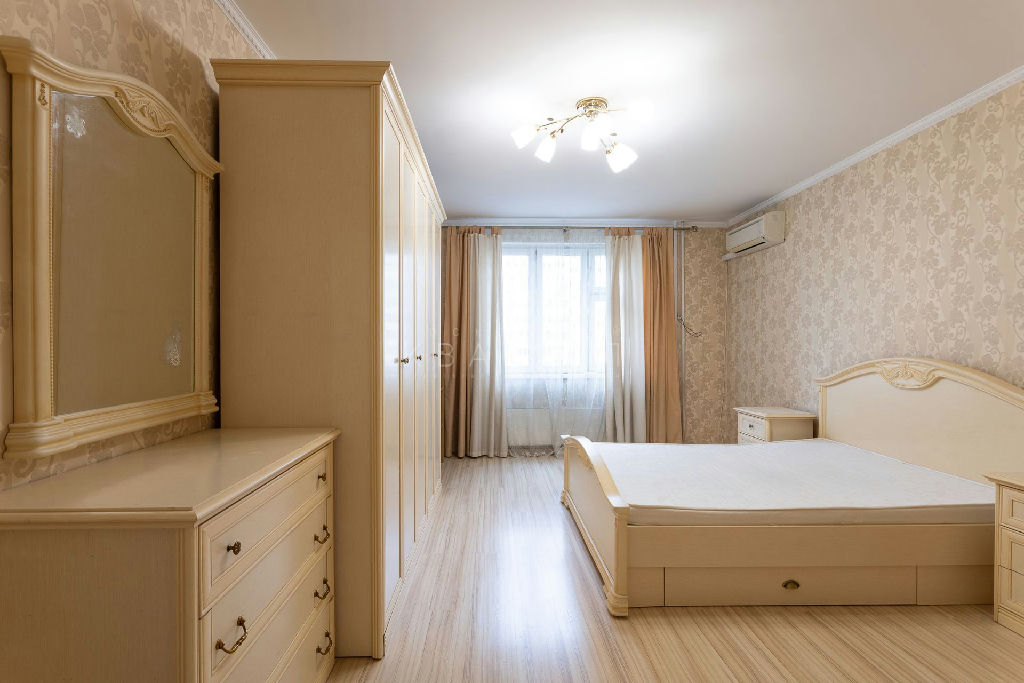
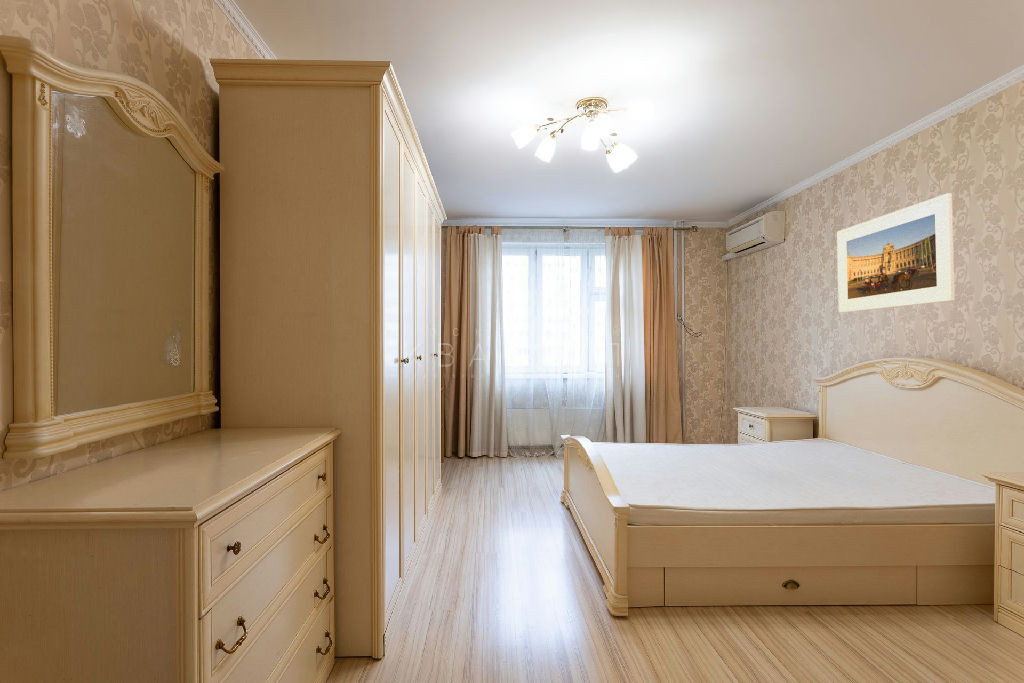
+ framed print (887, 261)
